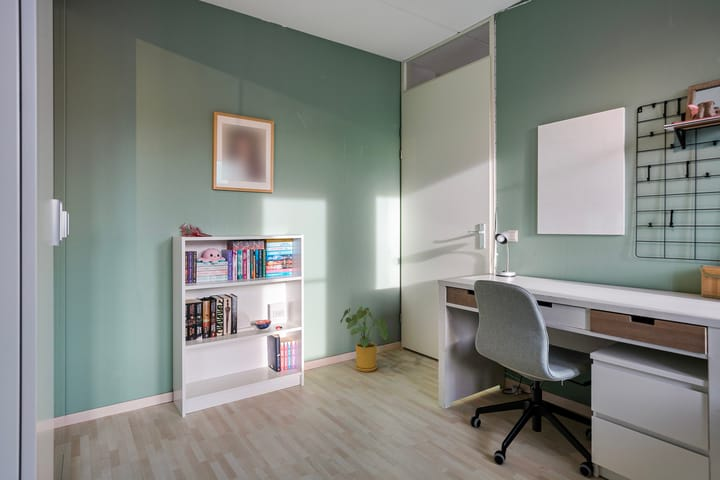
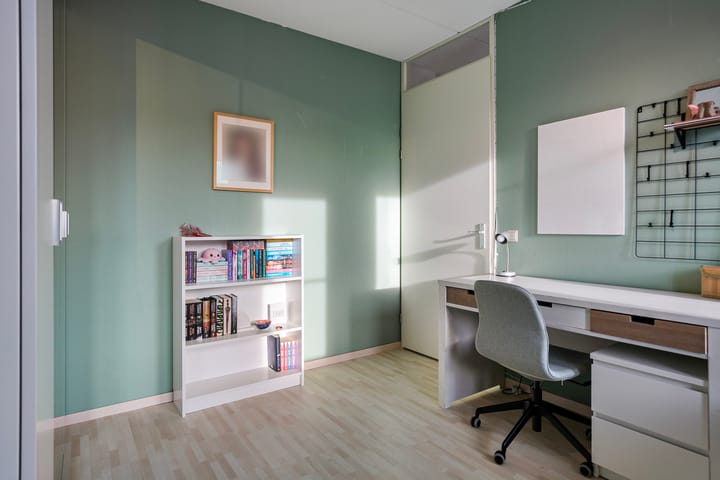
- house plant (363, 339)
